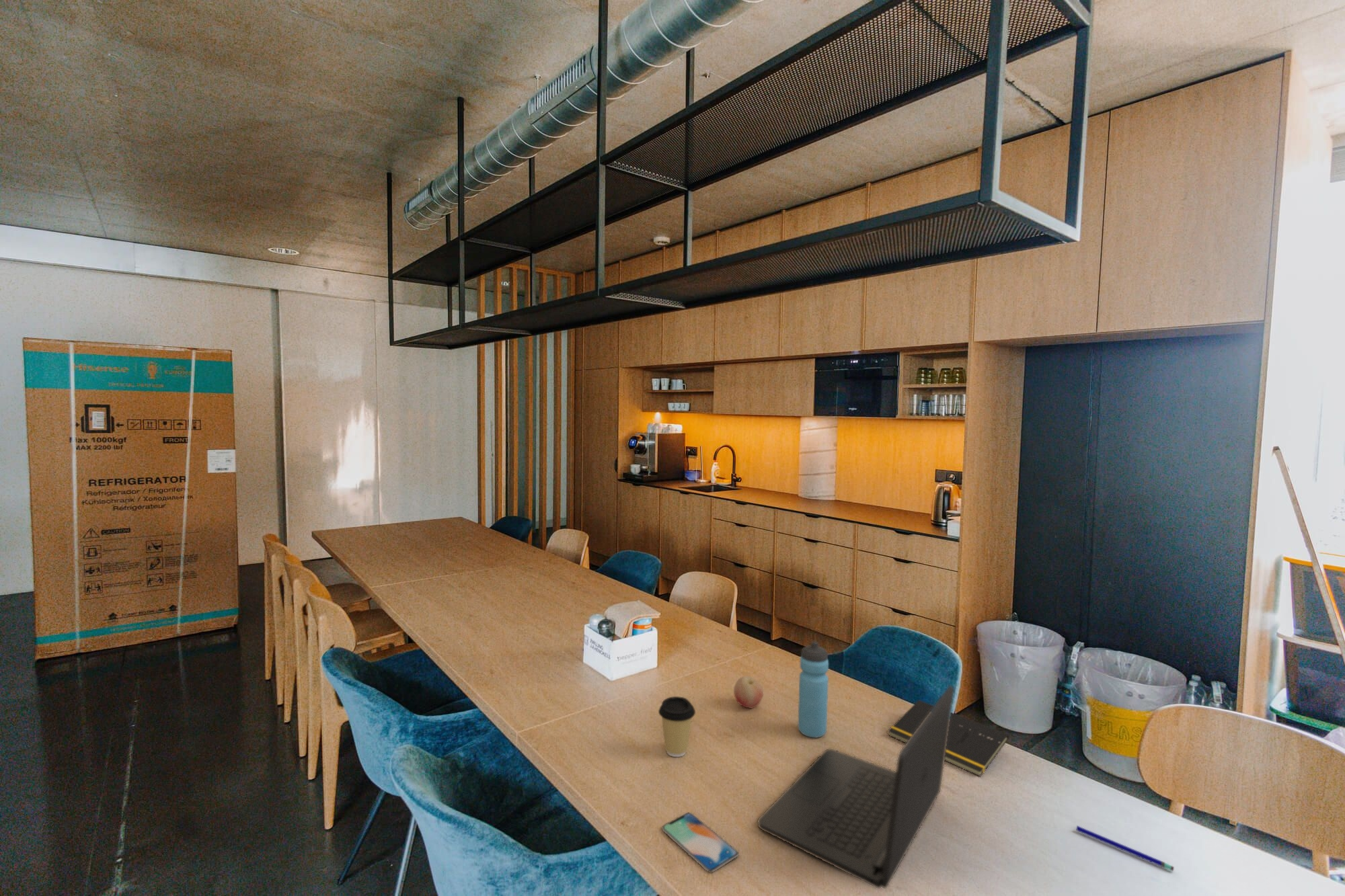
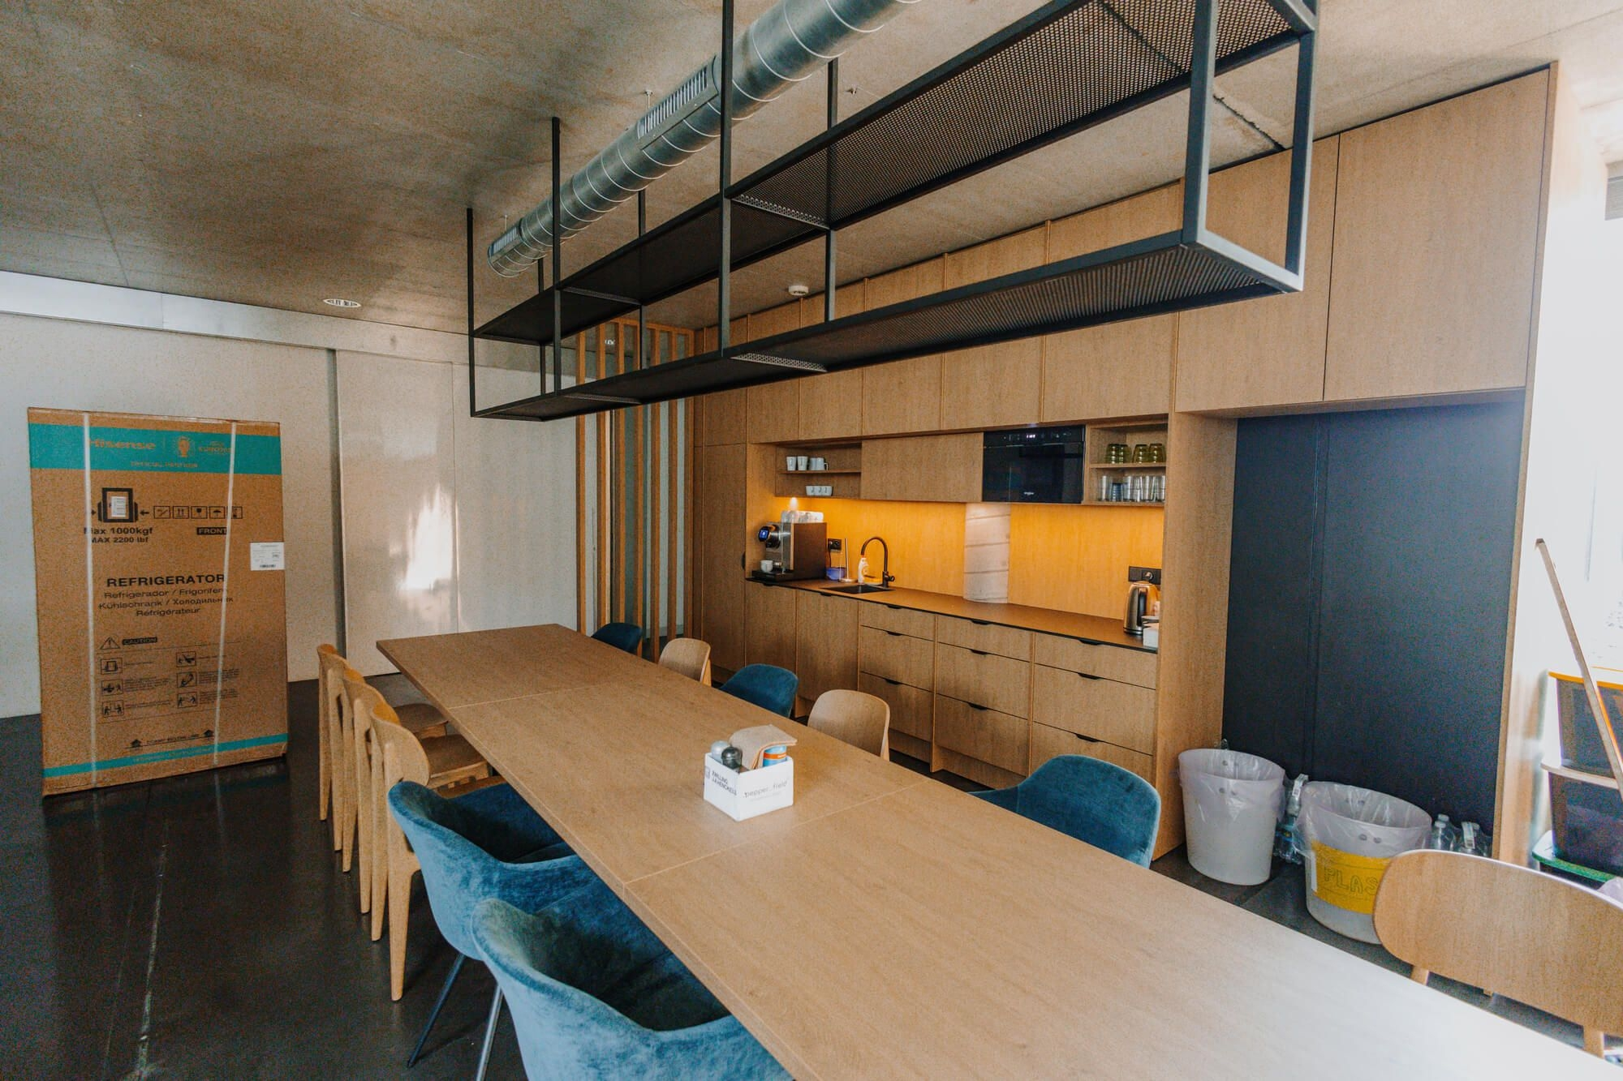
- fruit (748, 692)
- pen (1122, 847)
- water bottle (813, 687)
- smartphone (699, 840)
- coffee cup (677, 727)
- laptop (857, 758)
- notepad (948, 735)
